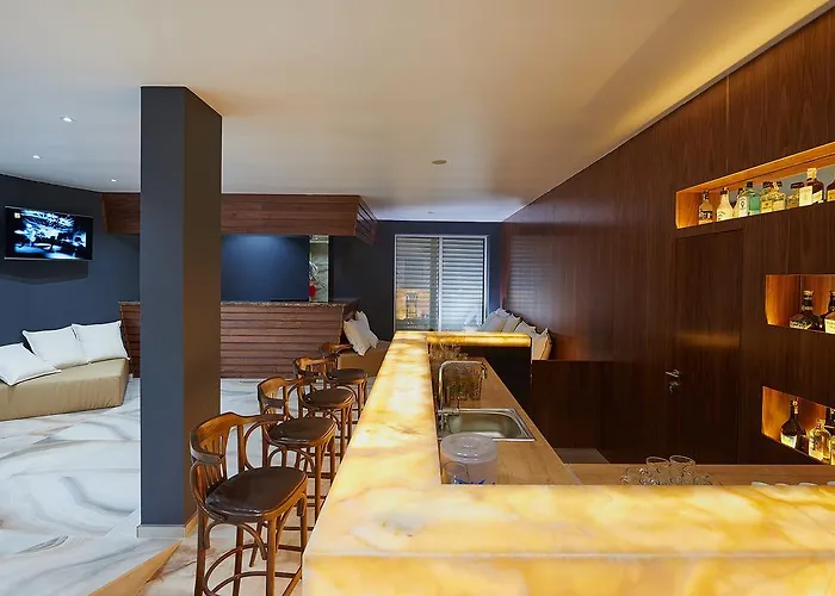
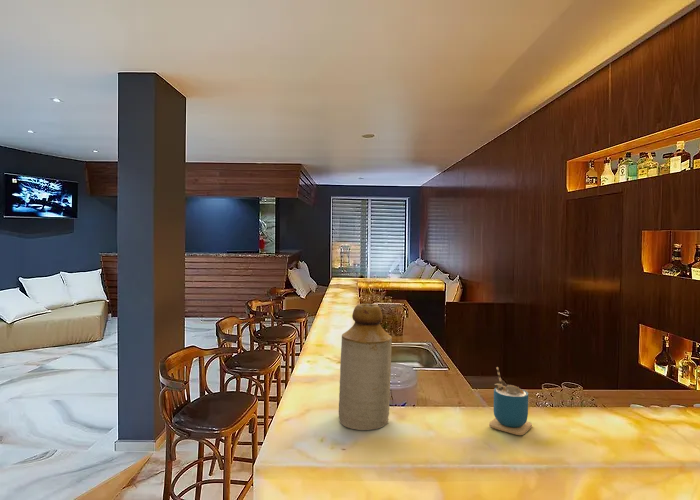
+ cup (510, 396)
+ bottle (365, 362)
